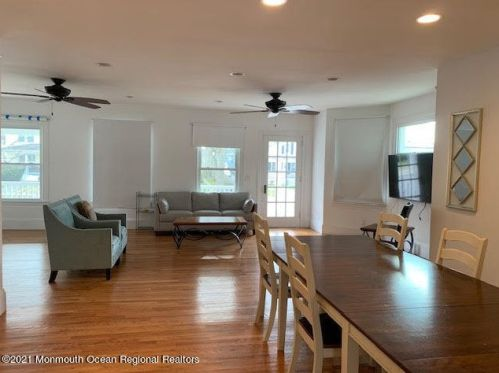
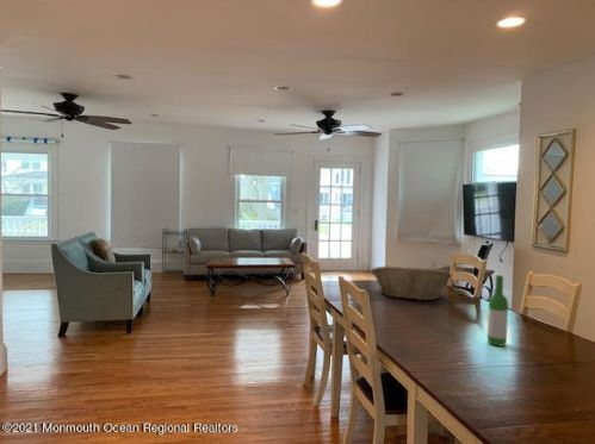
+ fruit basket (409, 280)
+ wine bottle (497, 309)
